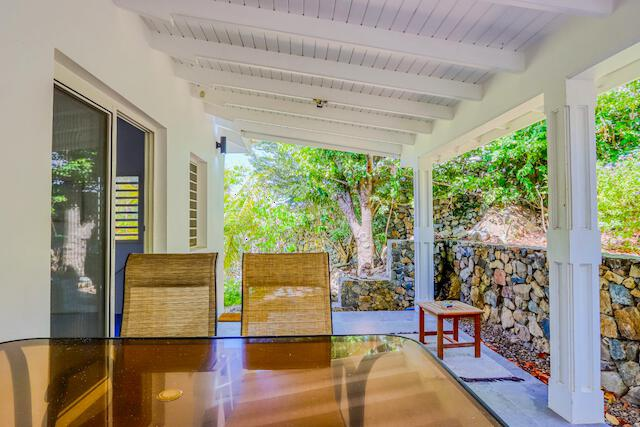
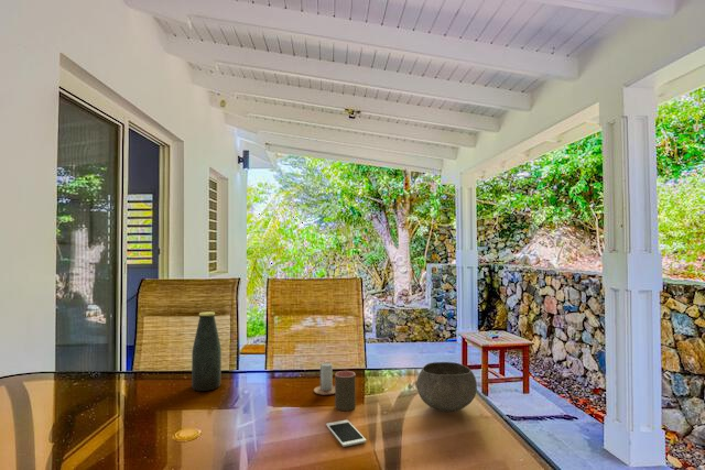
+ cup (345, 390)
+ bowl (446, 389)
+ cell phone (345, 431)
+ bottle (206, 349)
+ candle (326, 371)
